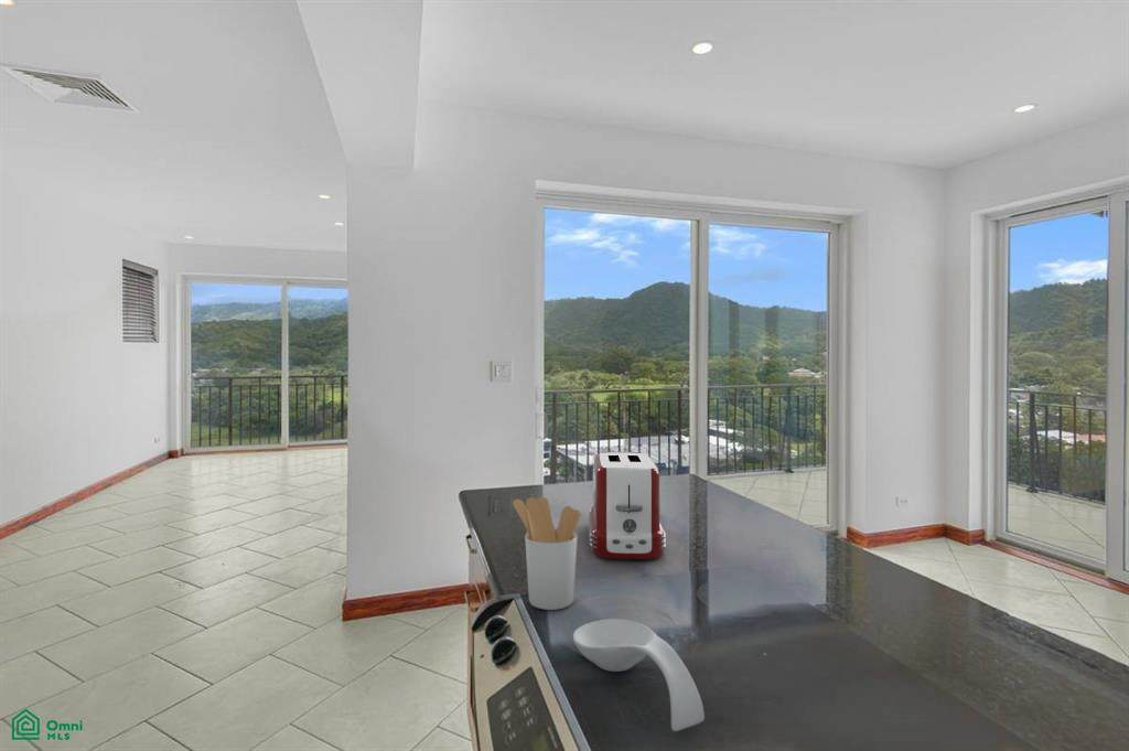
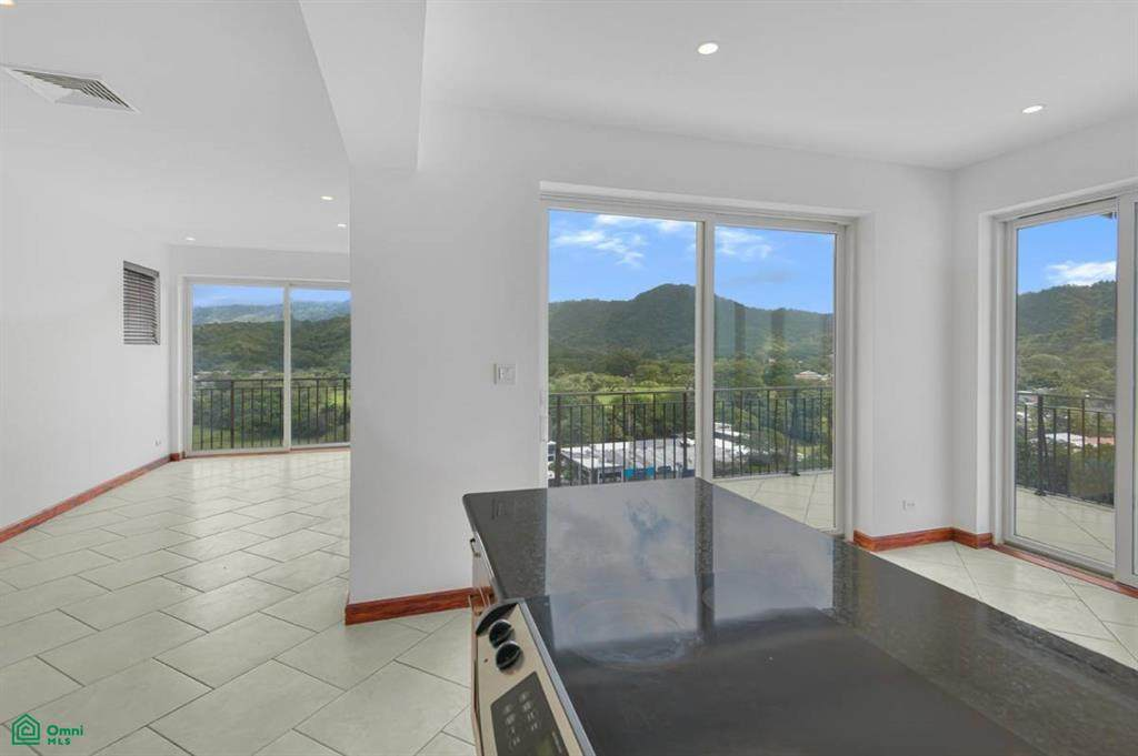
- utensil holder (544, 547)
- toaster (624, 498)
- spoon rest (635, 654)
